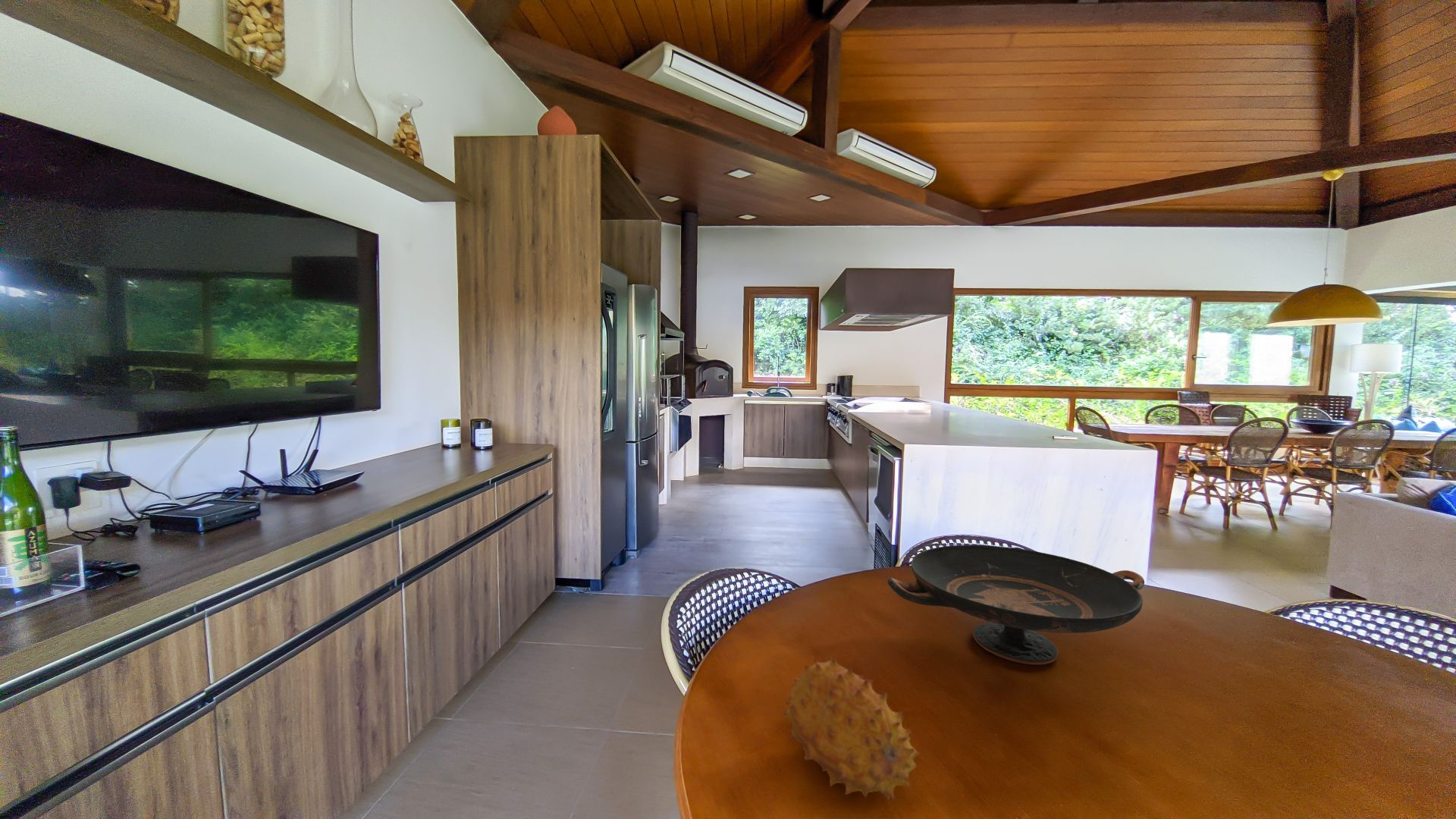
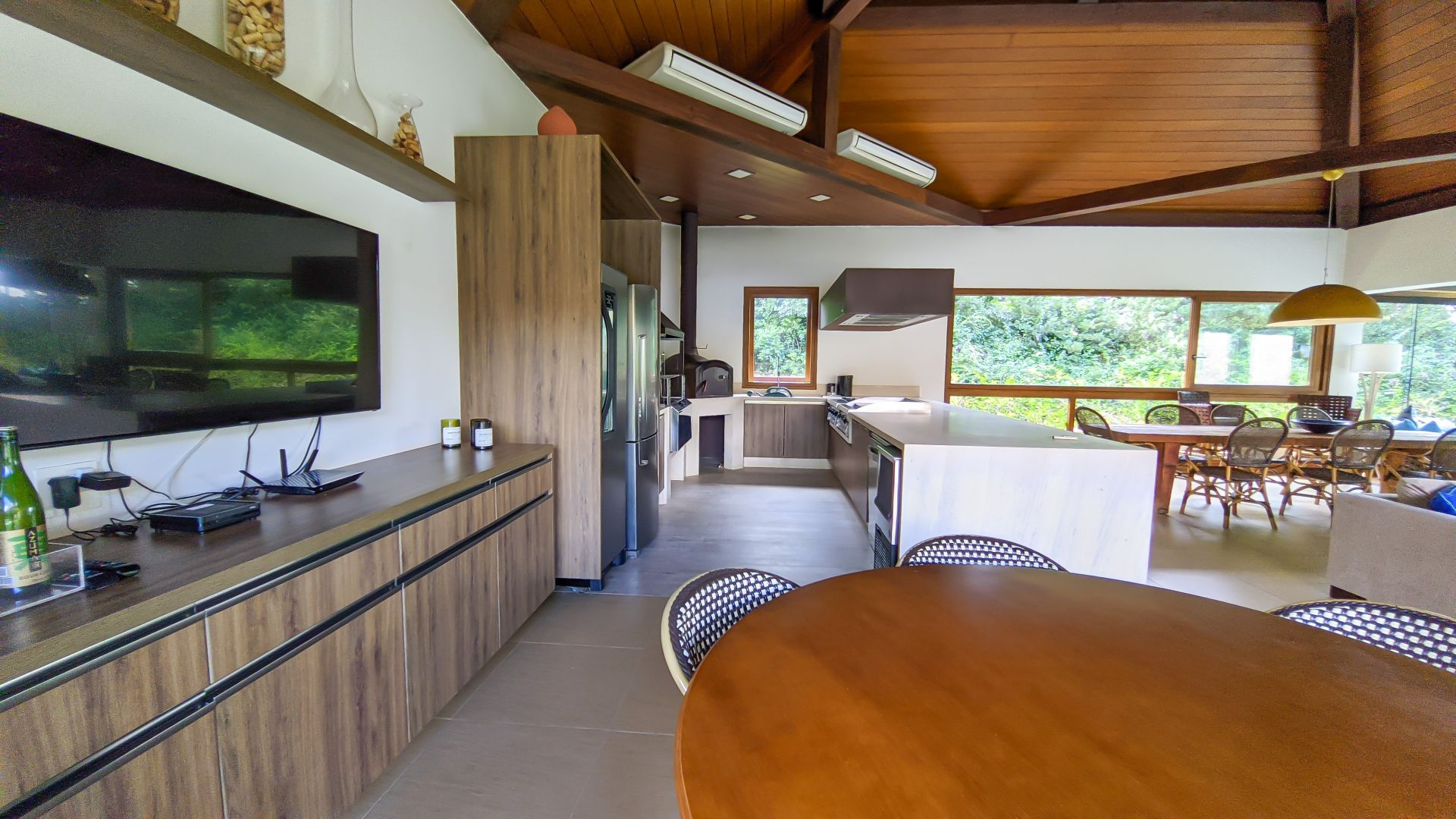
- fruit (848, 723)
- decorative bowl (1015, 607)
